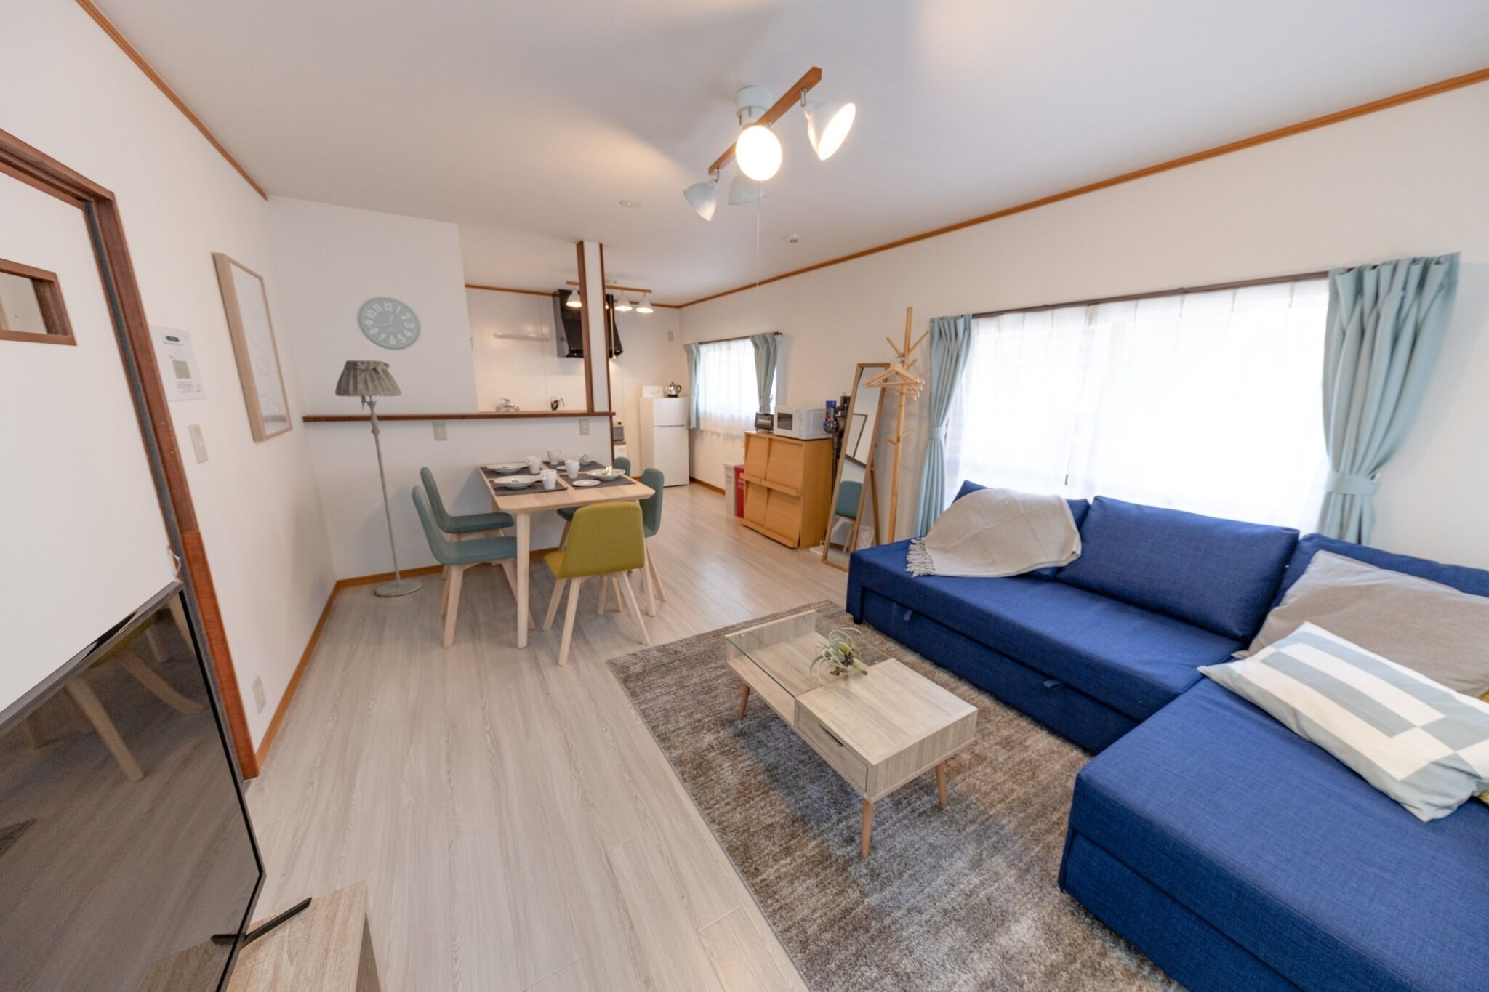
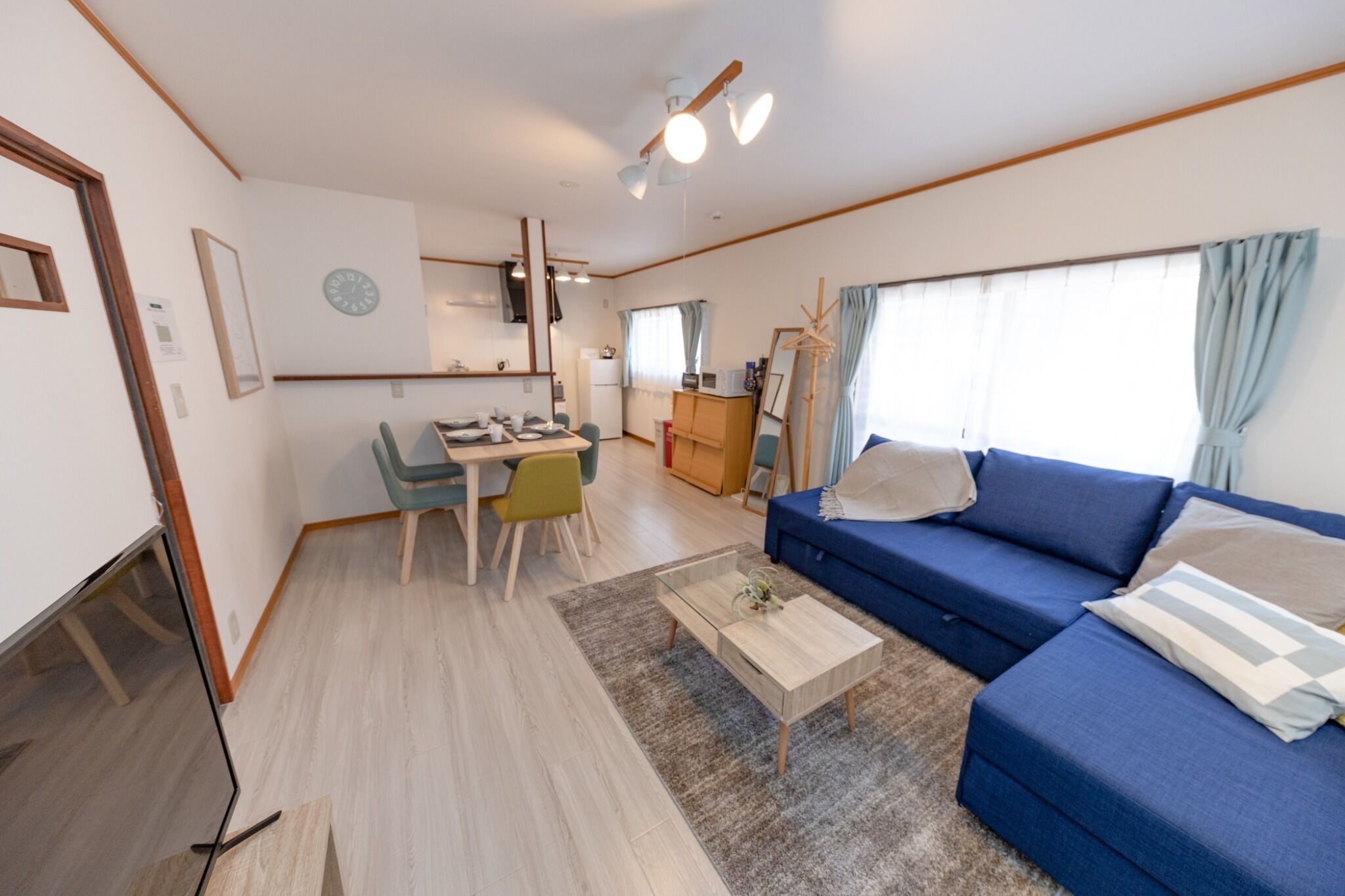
- floor lamp (382, 480)
